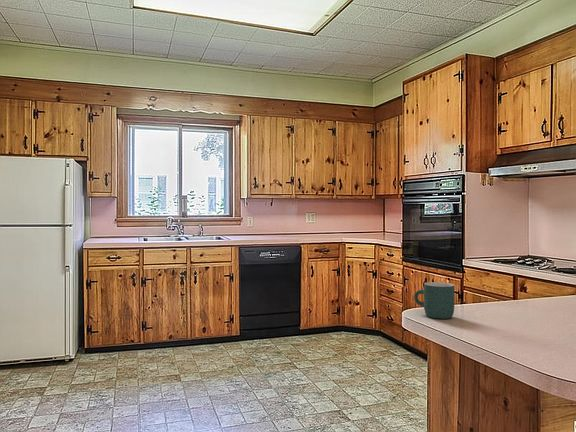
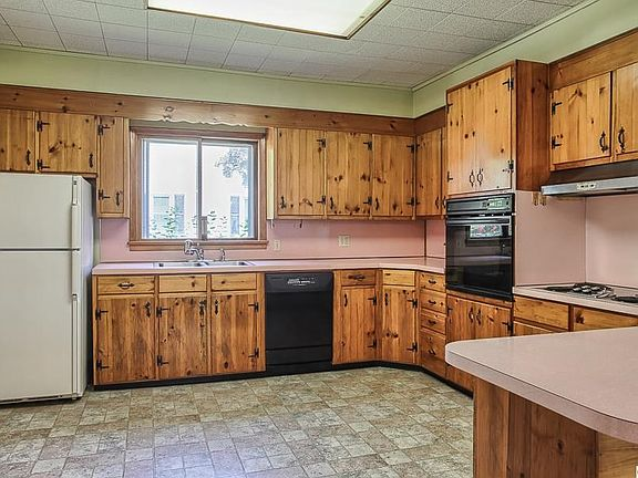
- mug (433, 299)
